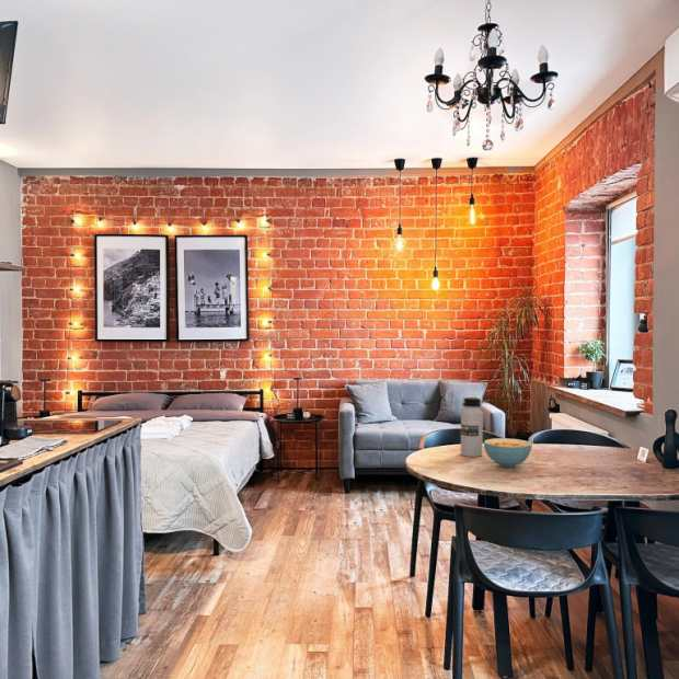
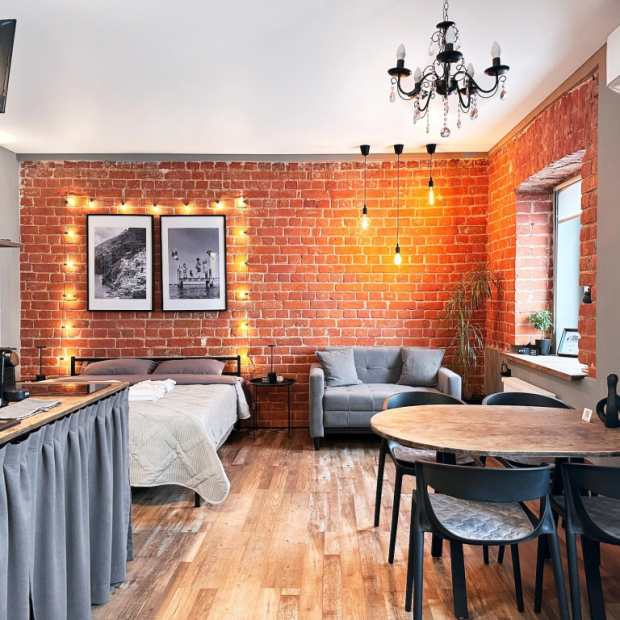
- water bottle (471, 426)
- cereal bowl (507, 453)
